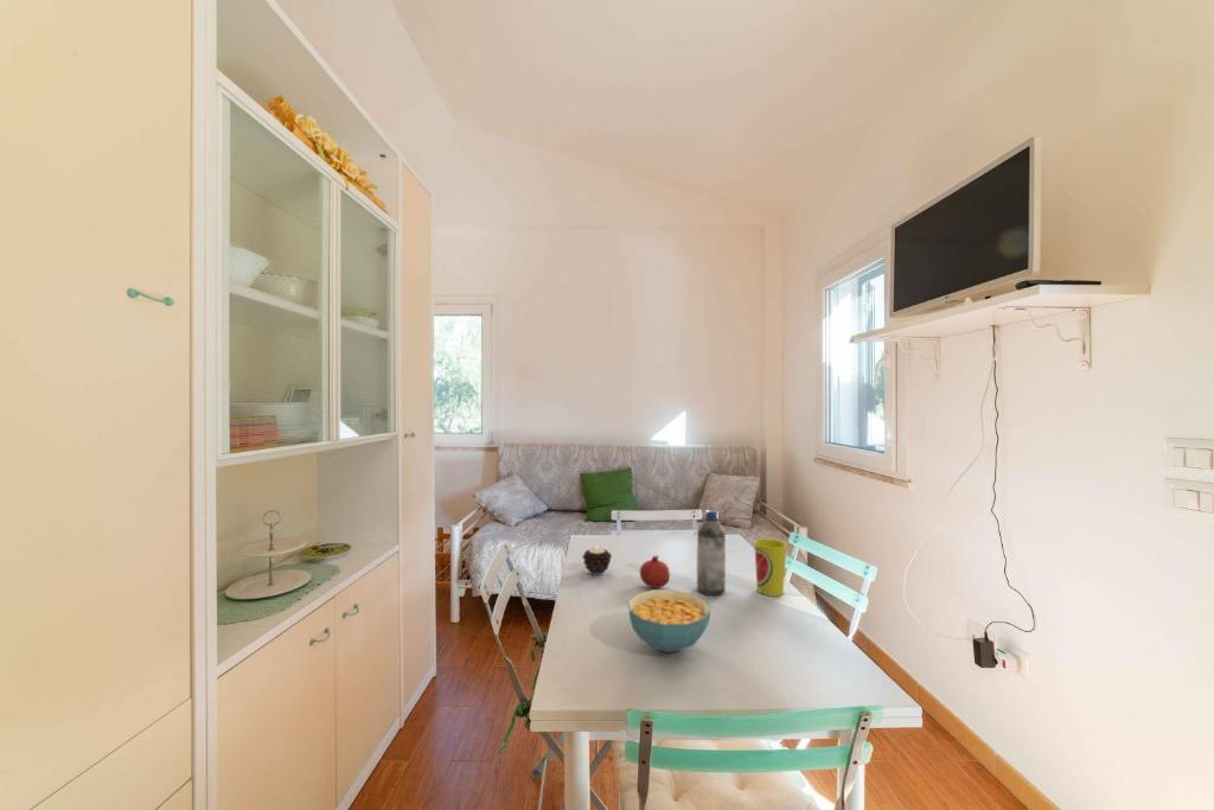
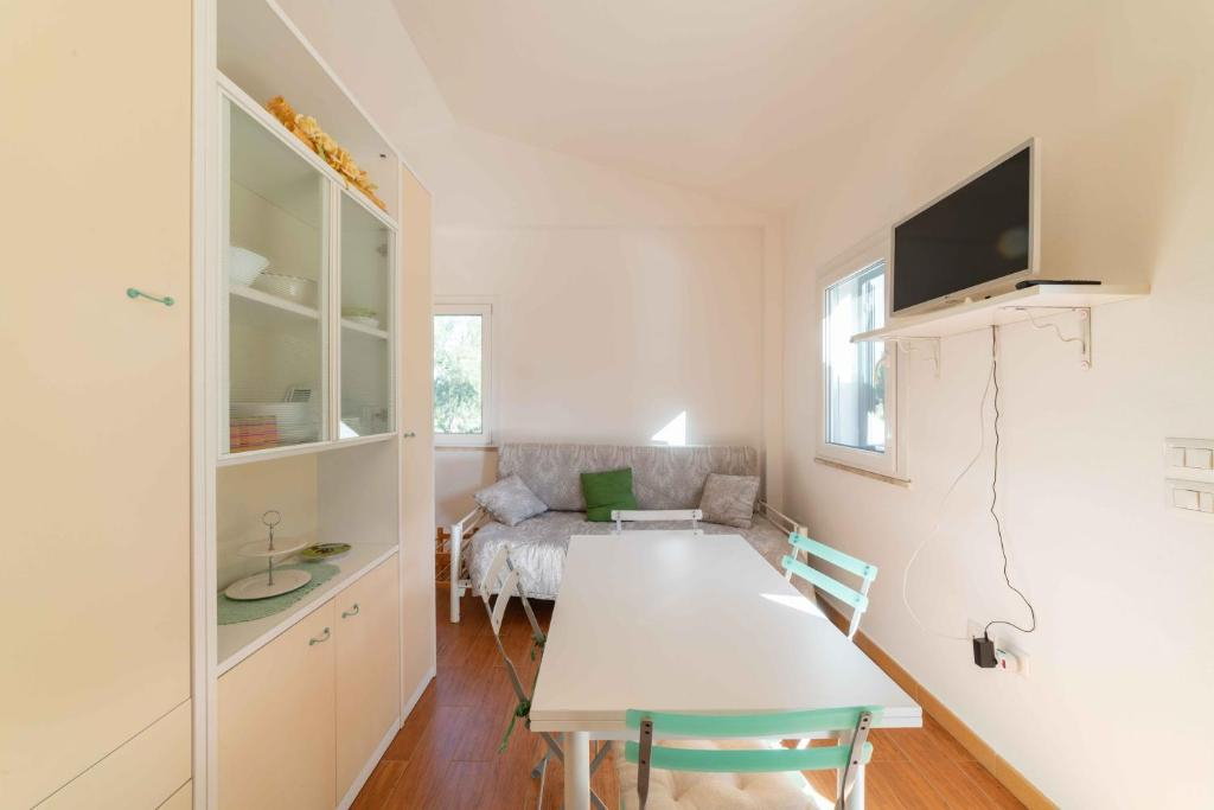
- fruit (654, 570)
- cup (769, 567)
- cereal bowl (667, 625)
- candle (596, 559)
- water bottle (710, 550)
